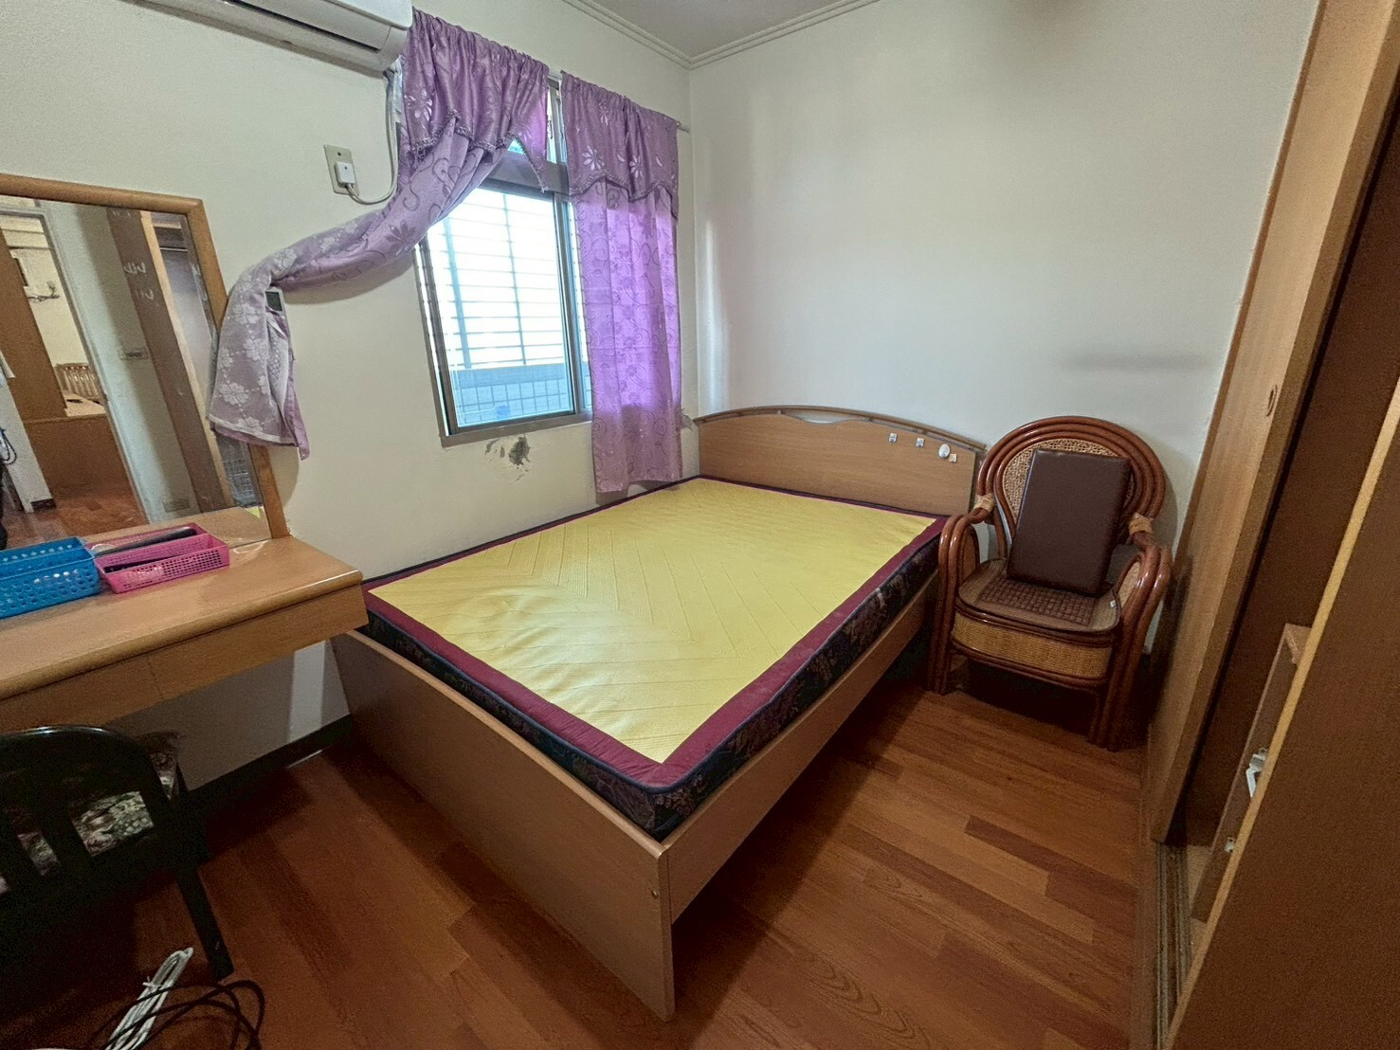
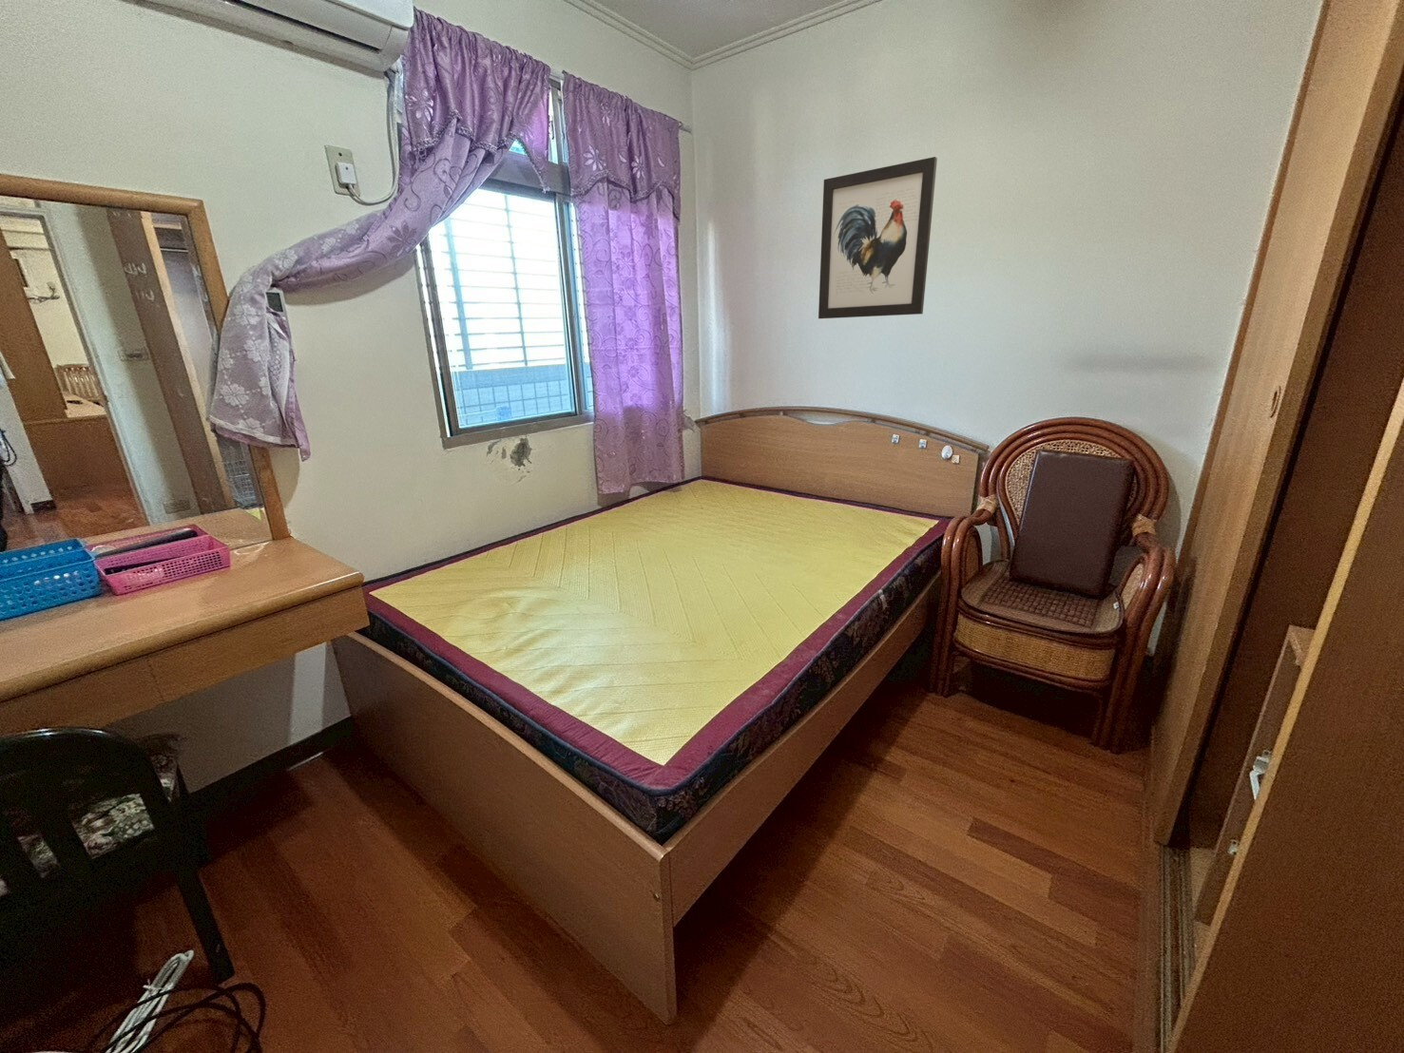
+ wall art (872, 246)
